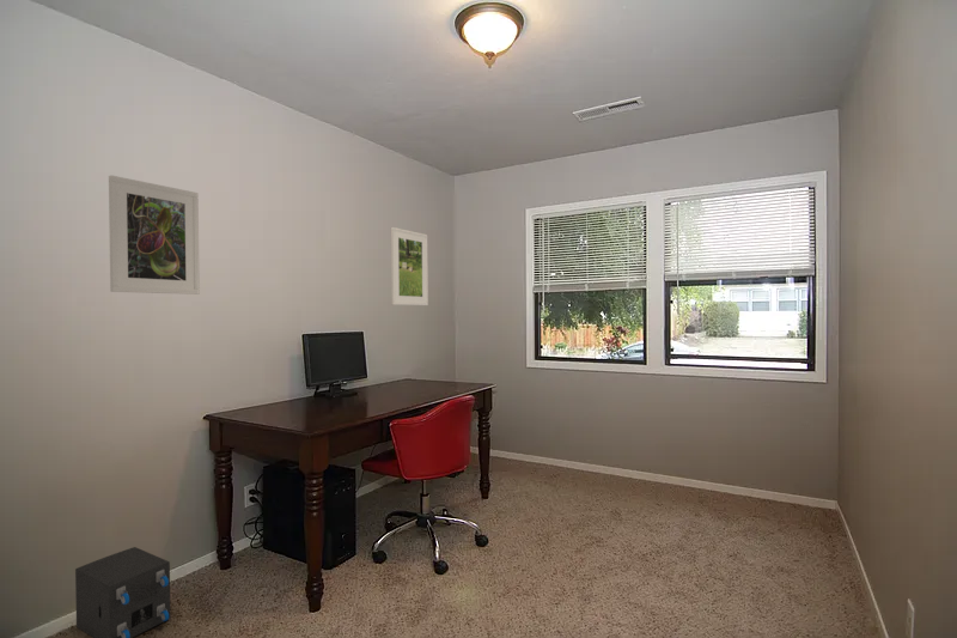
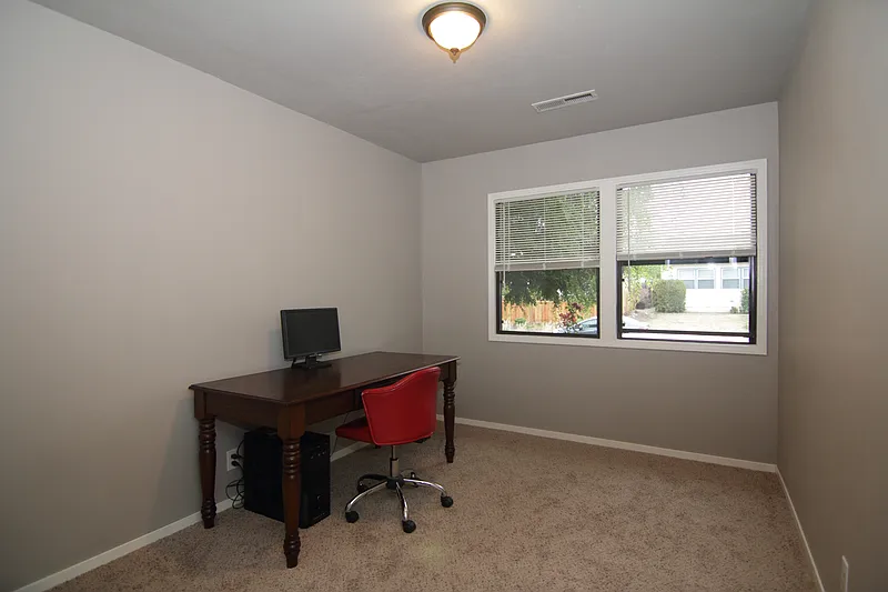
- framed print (157, 238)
- speaker (126, 595)
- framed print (410, 268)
